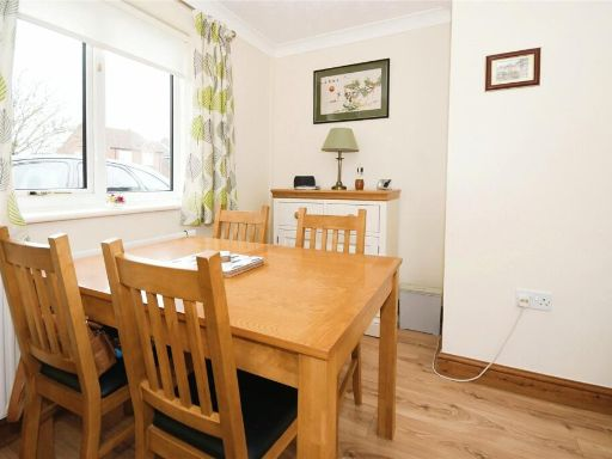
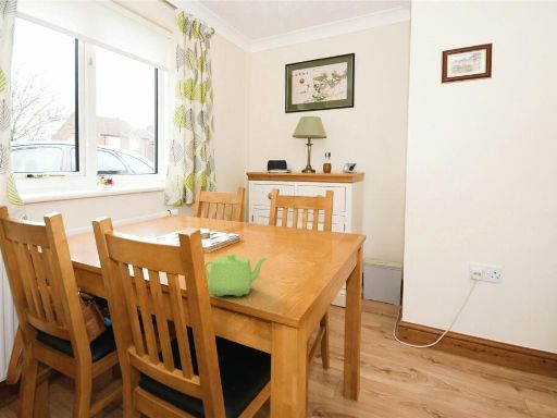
+ teapot (235, 273)
